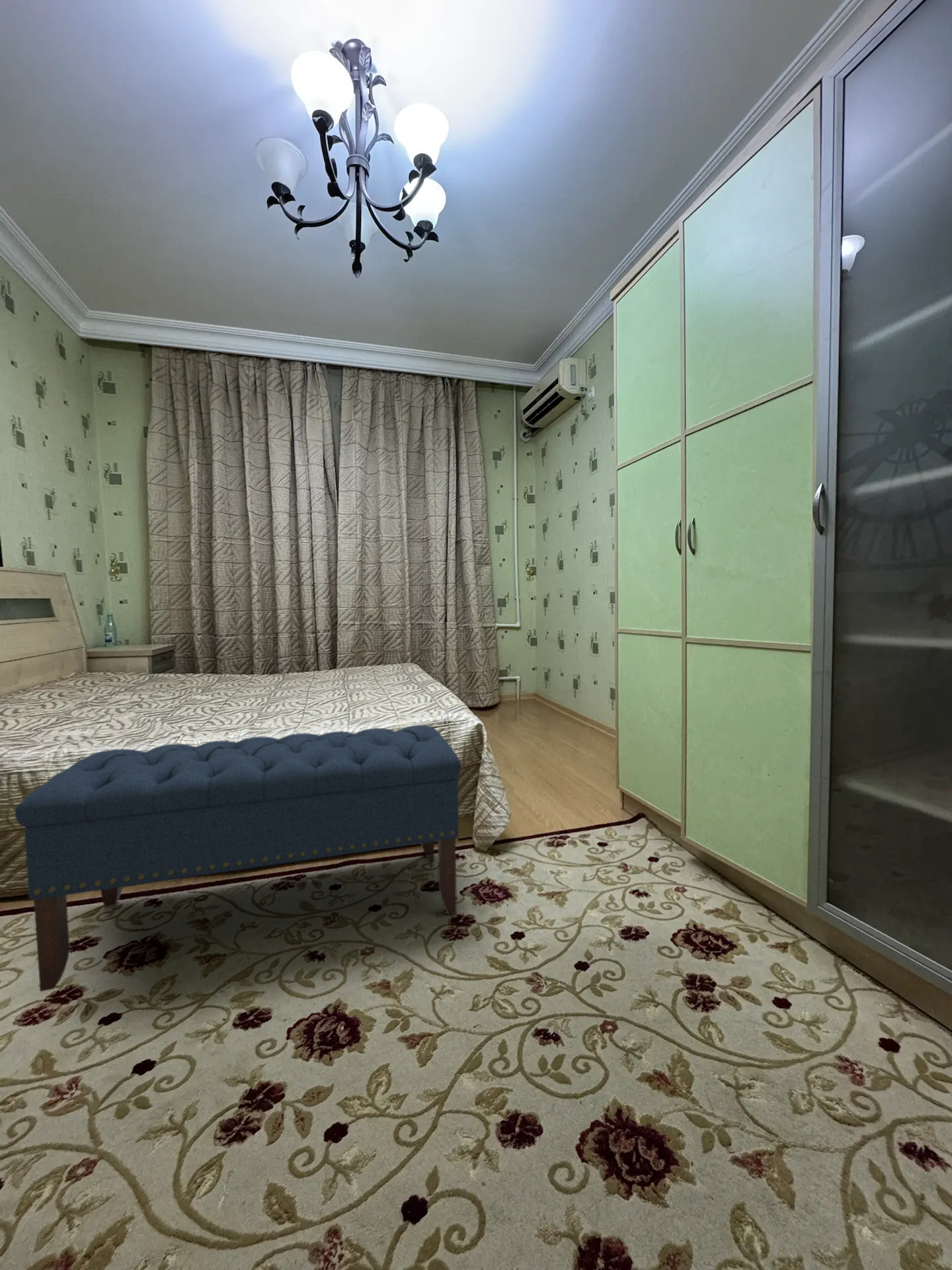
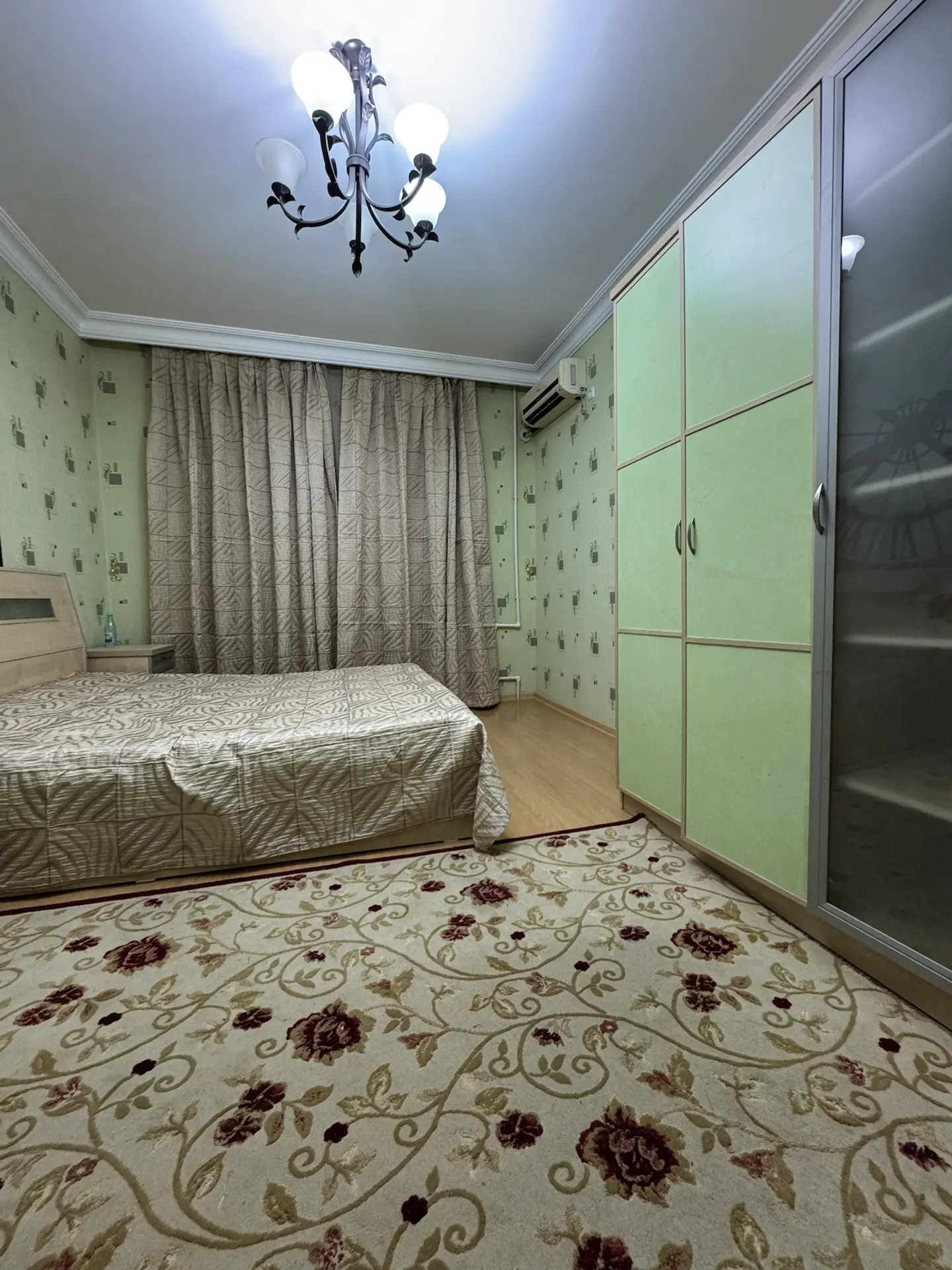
- bench (274, 827)
